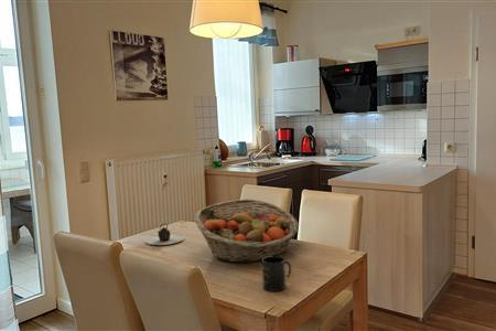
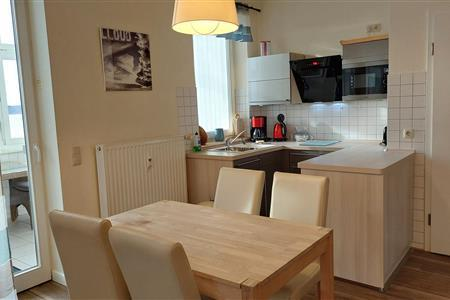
- fruit basket (247, 228)
- mug (277, 271)
- teapot (163, 231)
